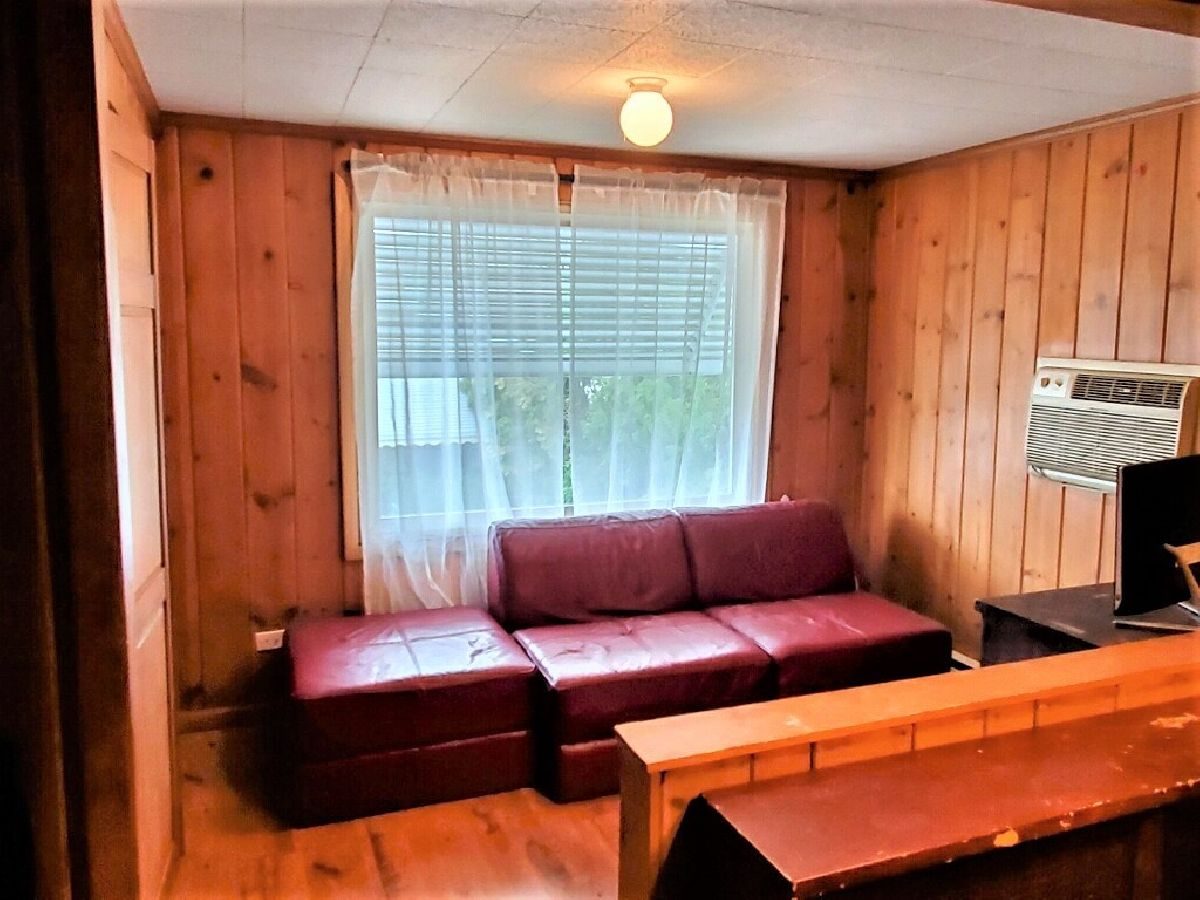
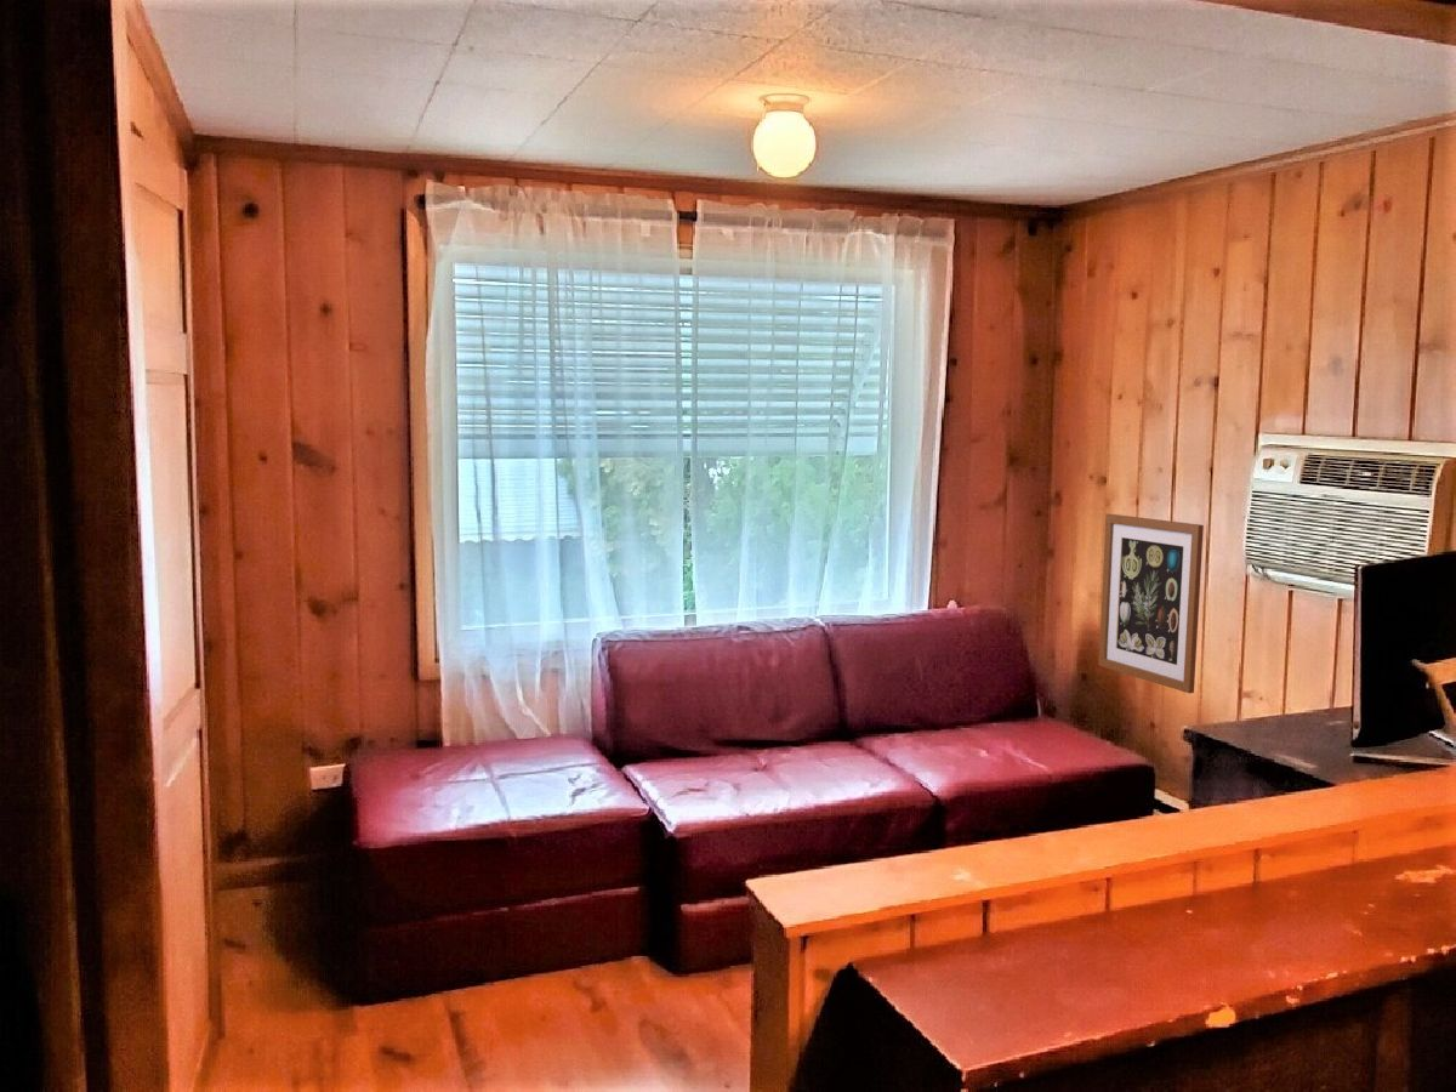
+ wall art (1148, 599)
